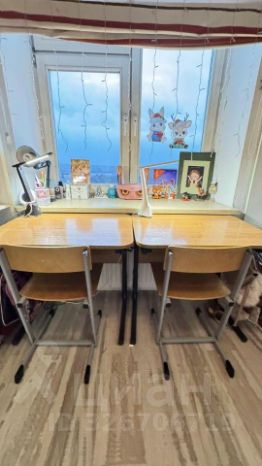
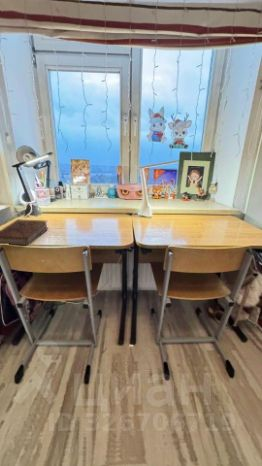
+ book (22, 231)
